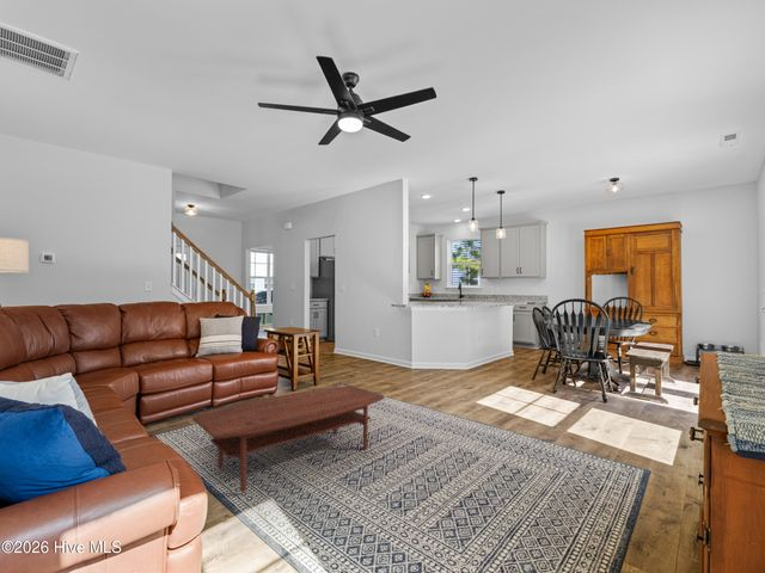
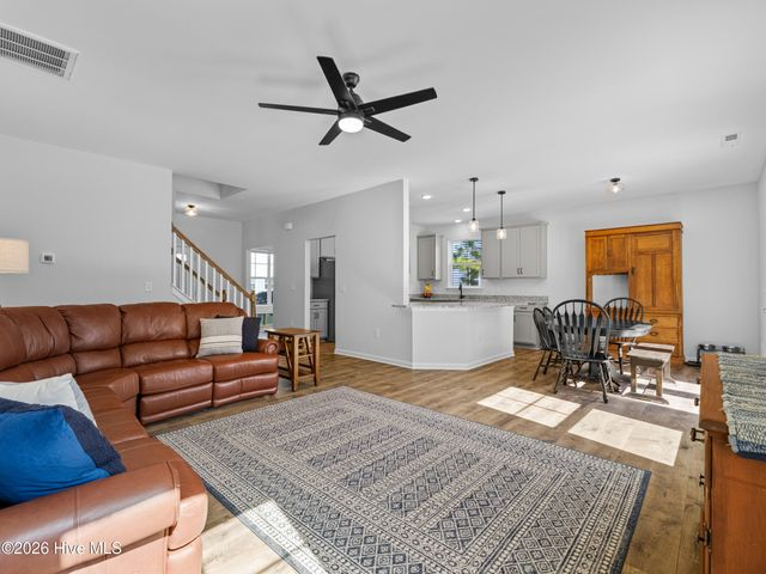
- coffee table (296, 431)
